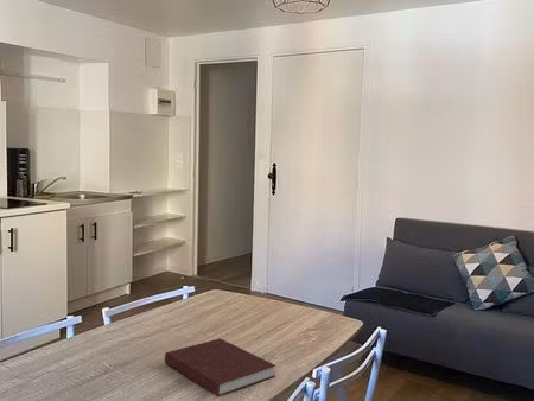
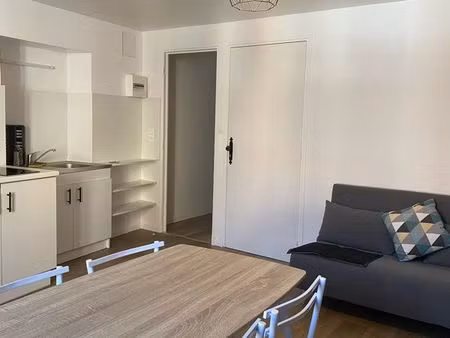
- notebook (218, 364)
